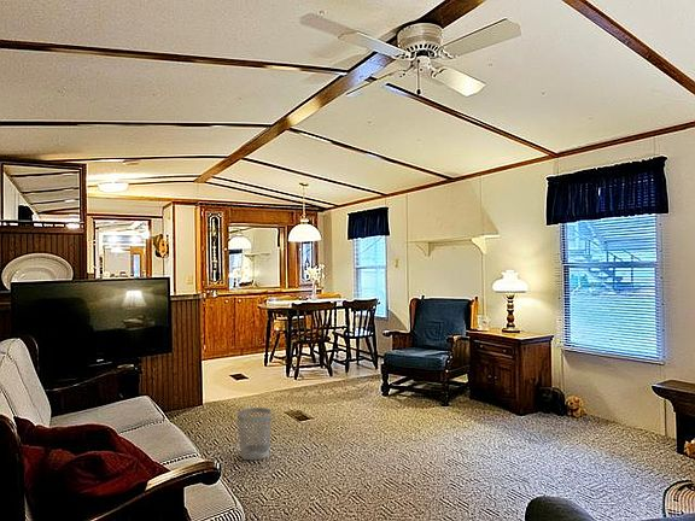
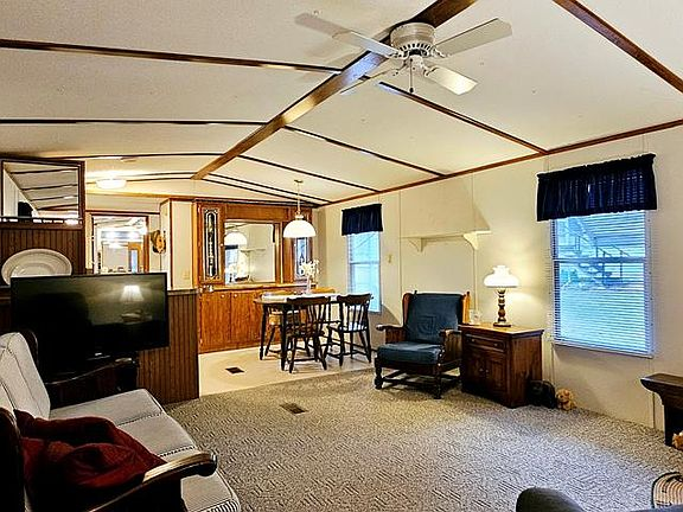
- wastebasket (255, 433)
